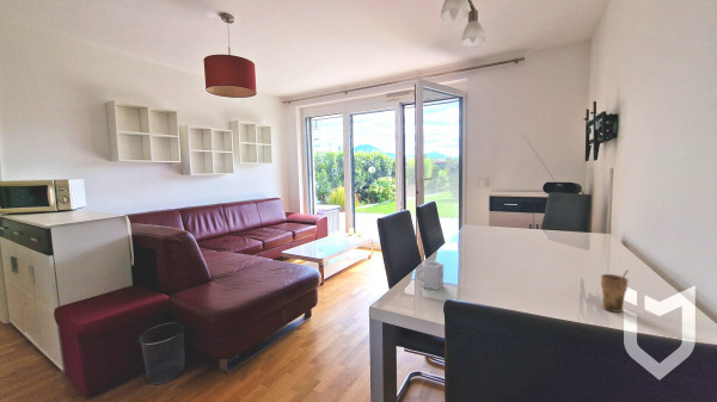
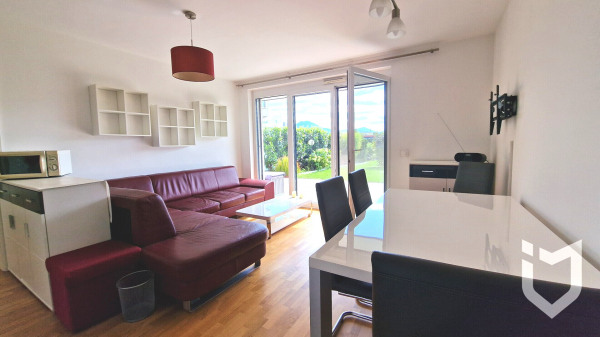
- cup (429, 274)
- cup (613, 289)
